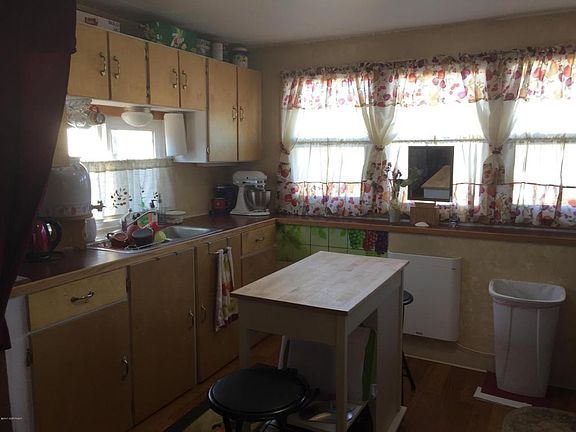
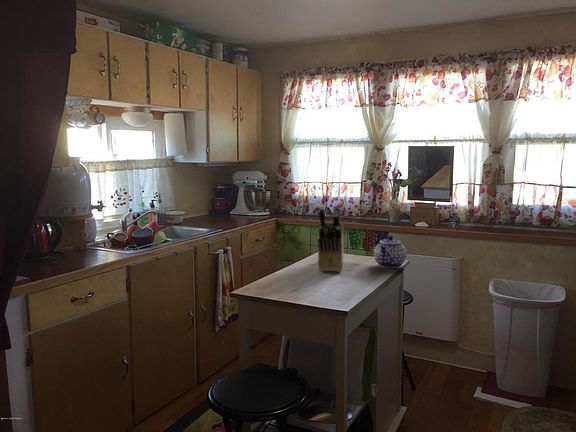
+ knife block (331, 236)
+ teapot (390, 250)
